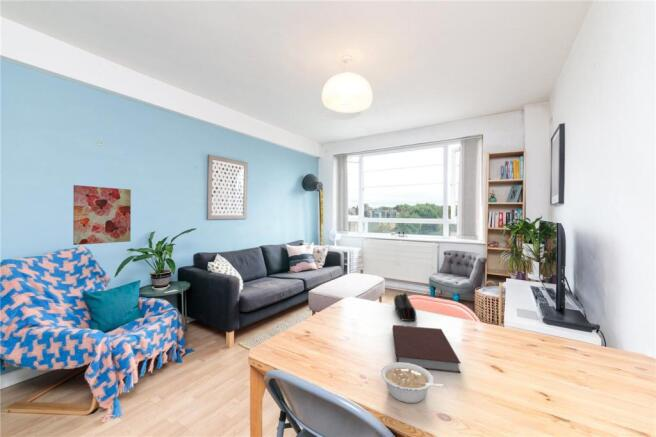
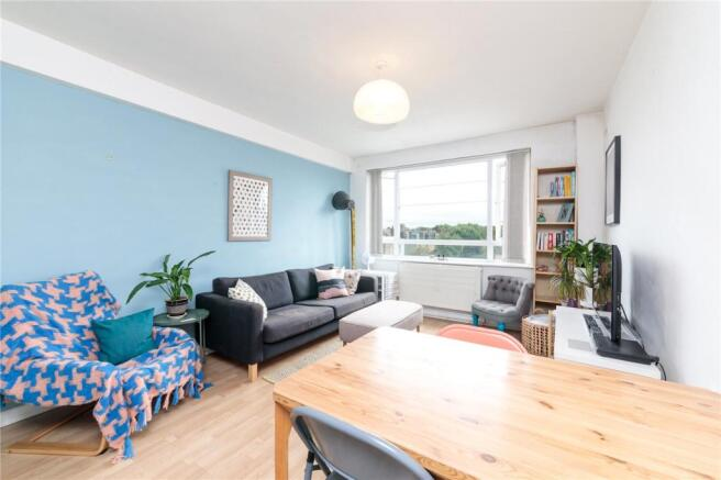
- notebook (421, 345)
- wall art (103, 215)
- legume (408, 382)
- pencil case (404, 303)
